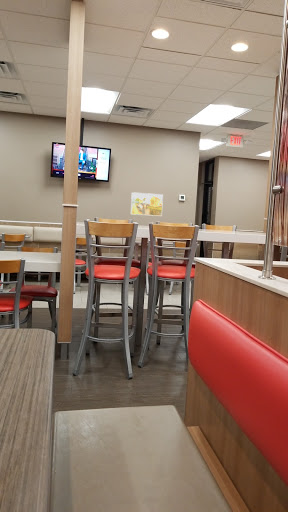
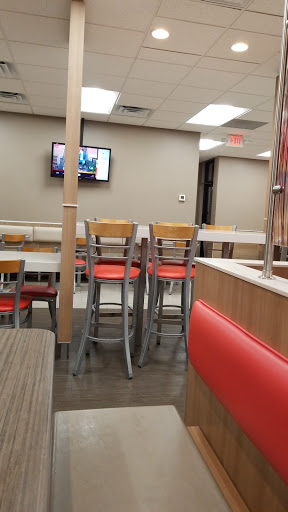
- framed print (146, 204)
